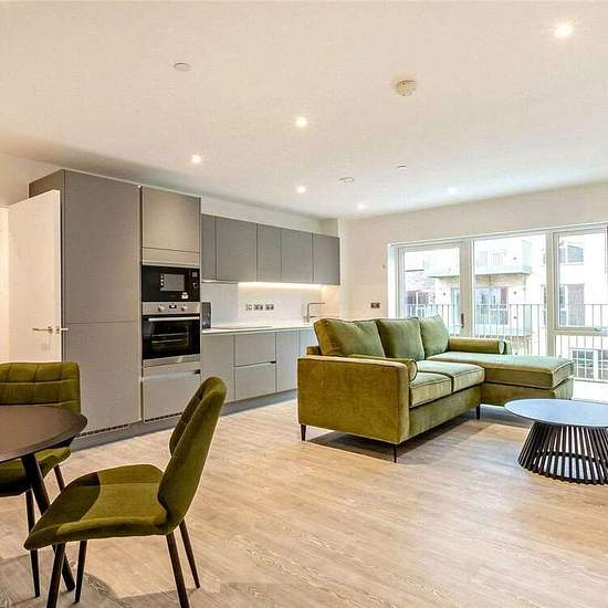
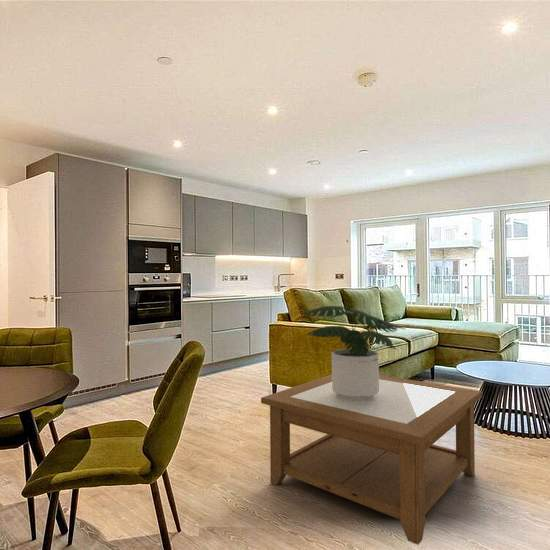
+ coffee table (374, 436)
+ potted plant (358, 349)
